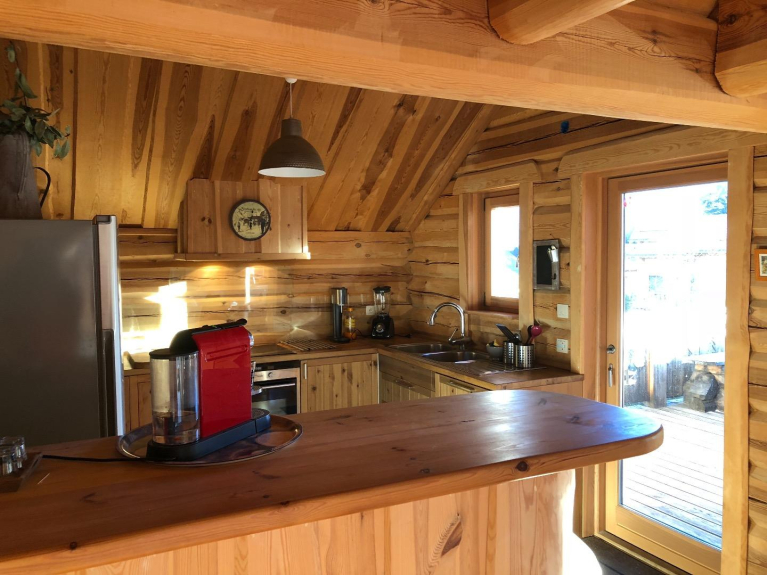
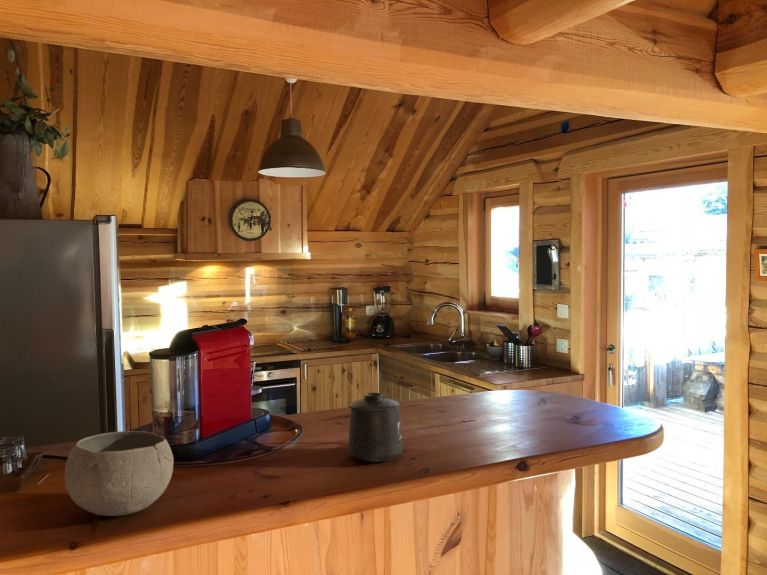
+ mug (373, 423)
+ bowl (120, 475)
